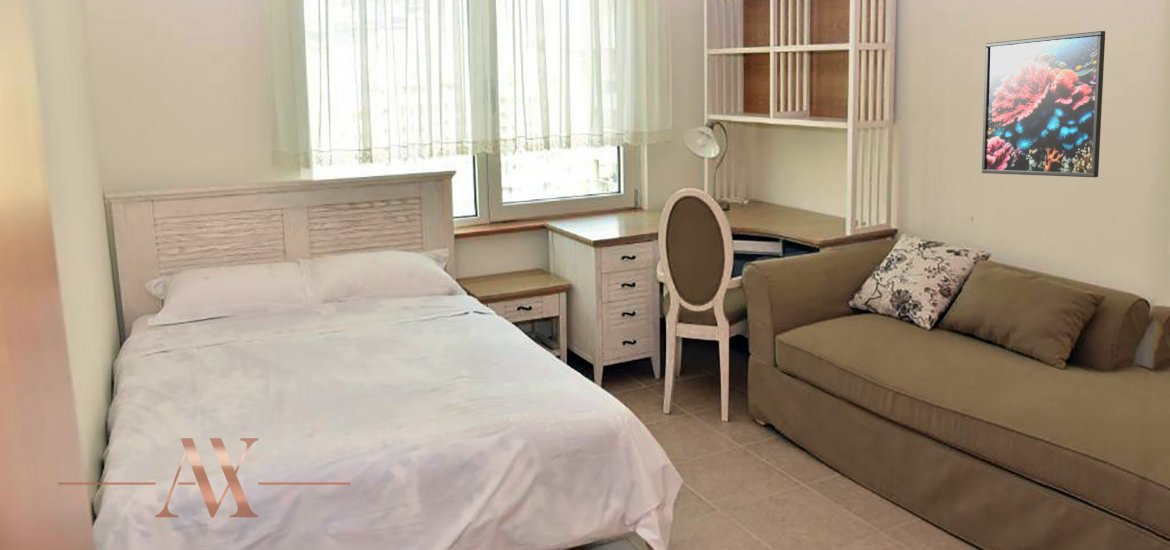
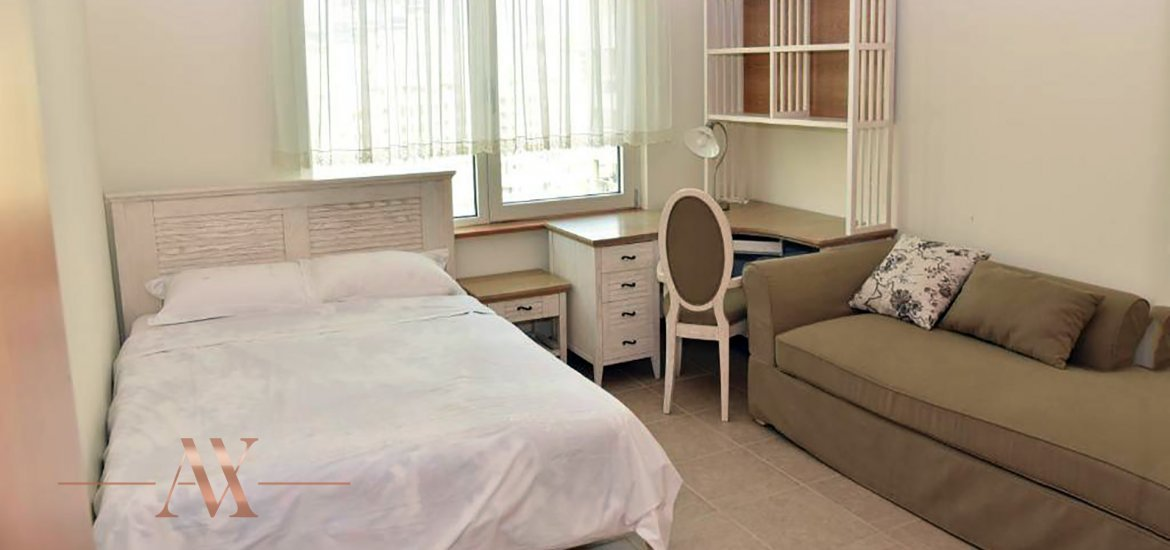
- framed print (1039, 107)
